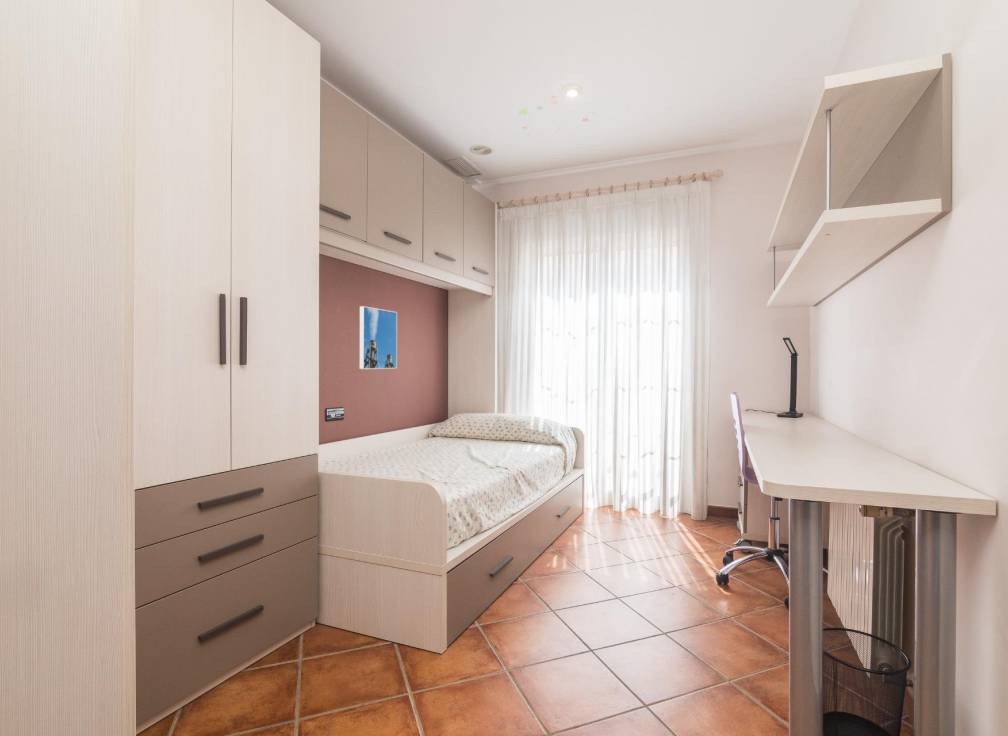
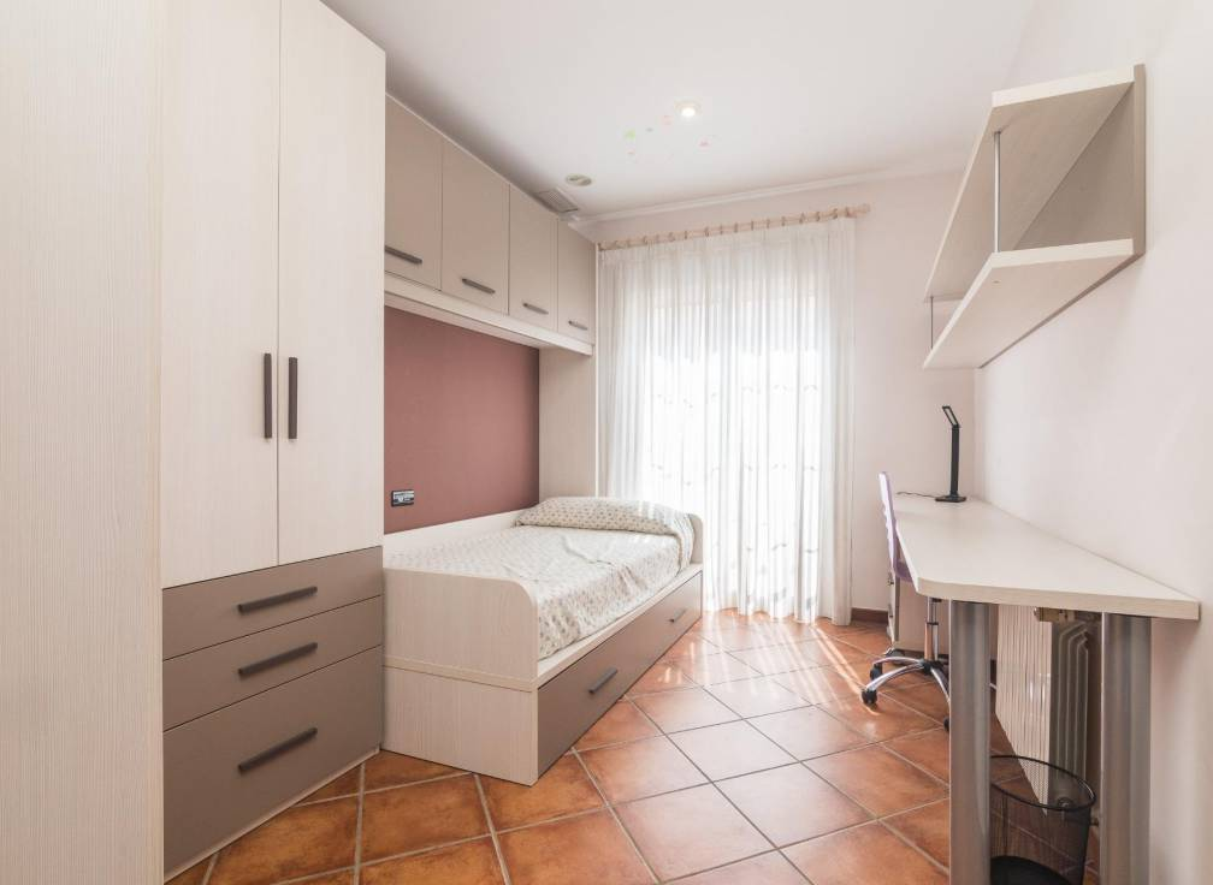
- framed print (379, 339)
